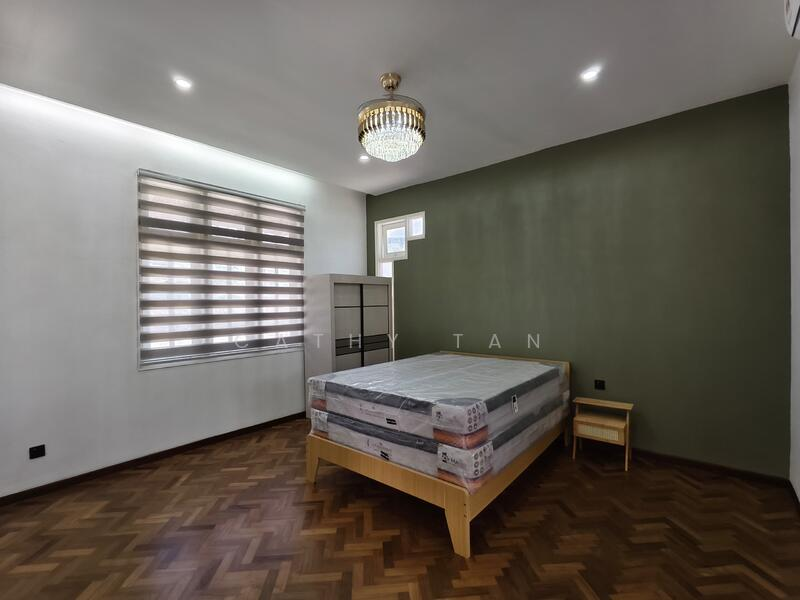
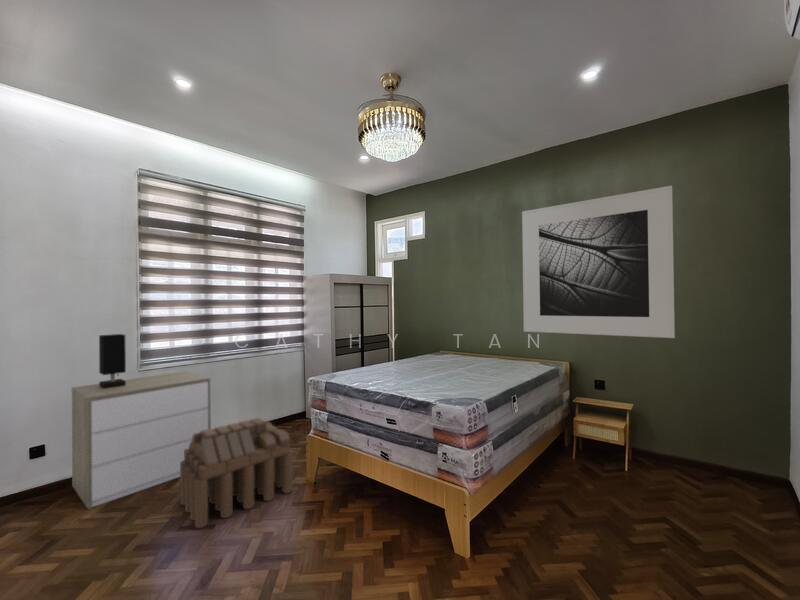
+ table lamp (112, 360)
+ dresser (144, 429)
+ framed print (589, 267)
+ stool (238, 461)
